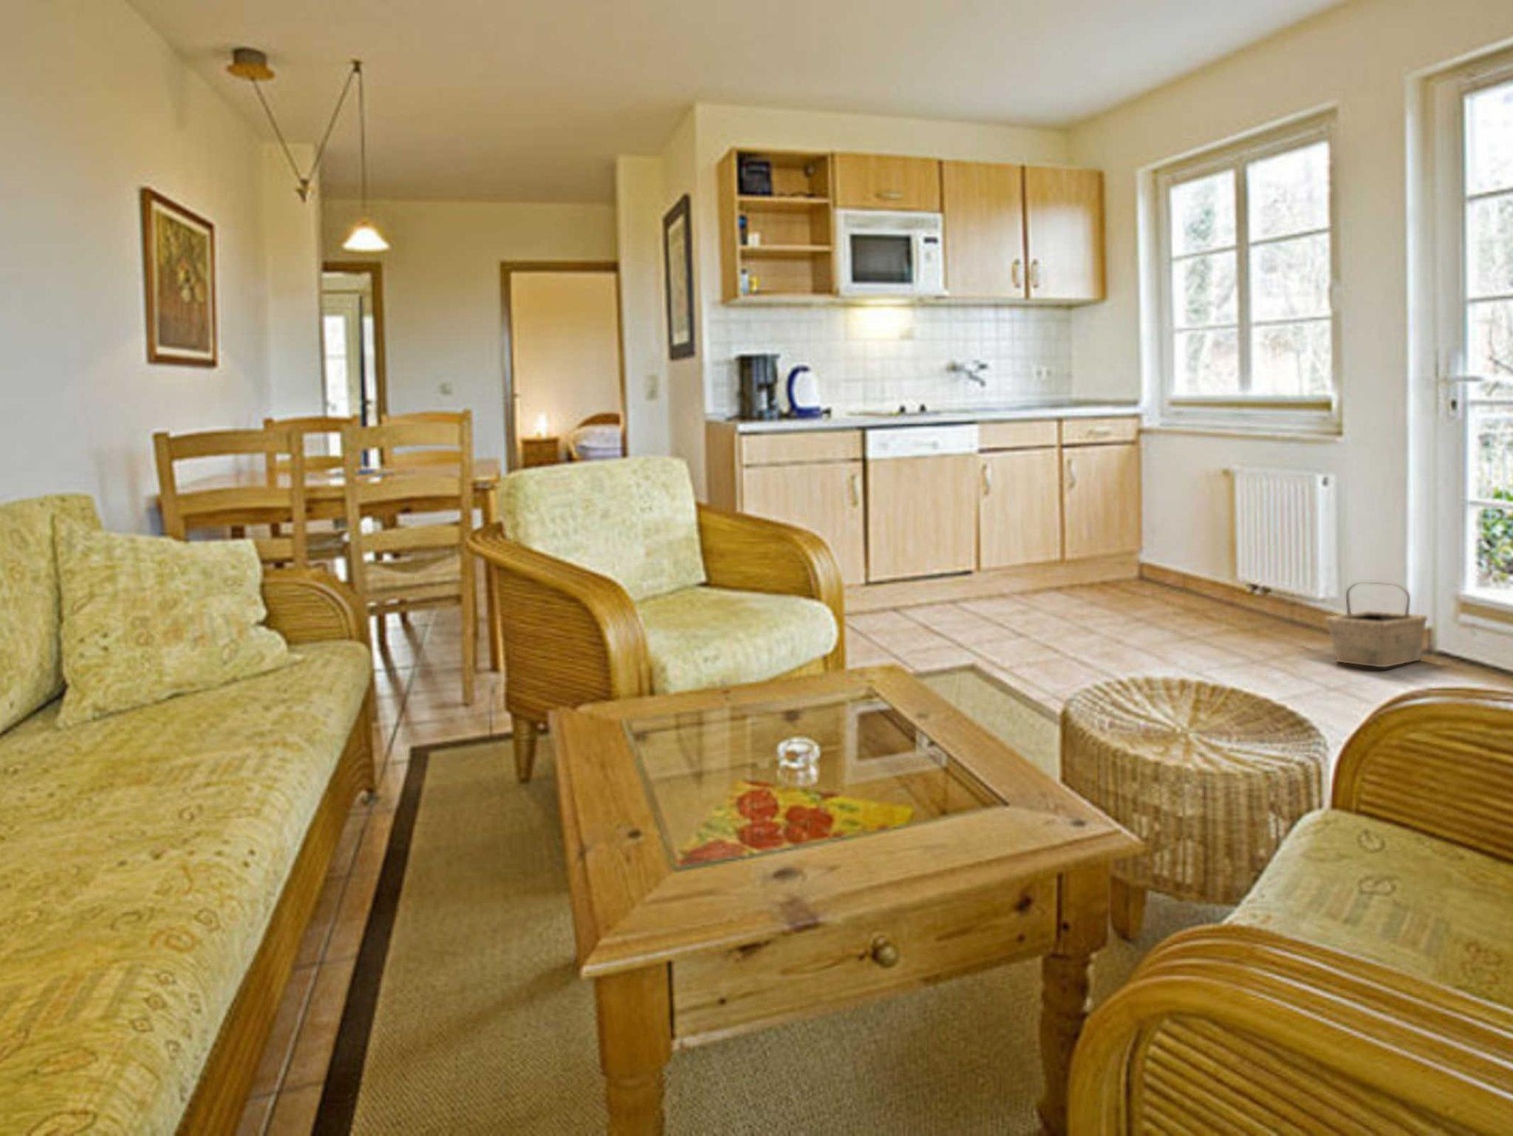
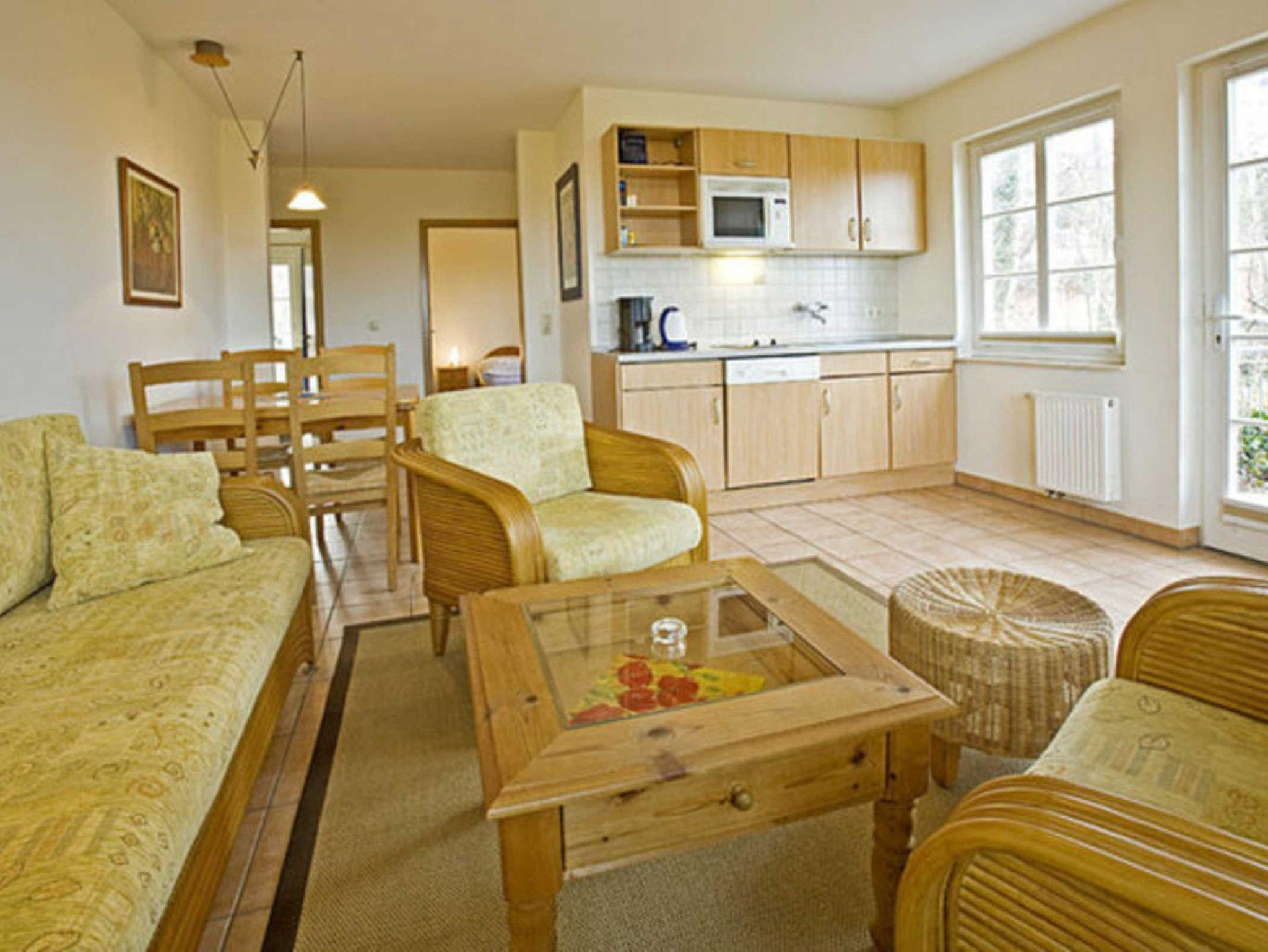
- basket (1376, 622)
